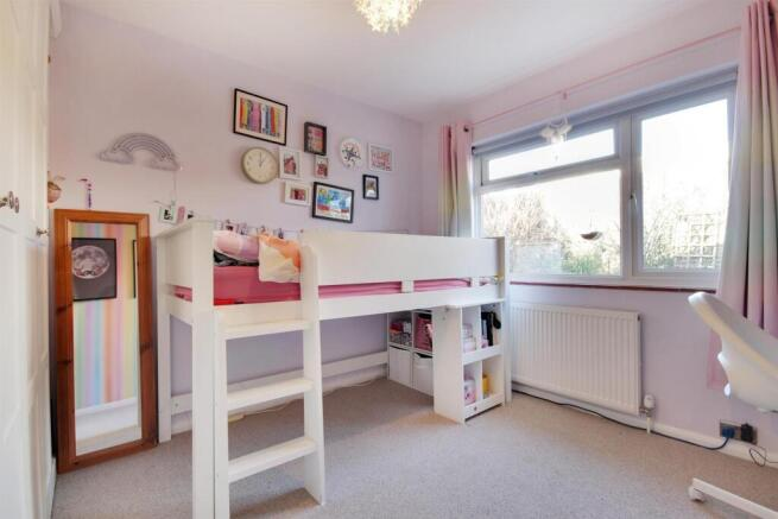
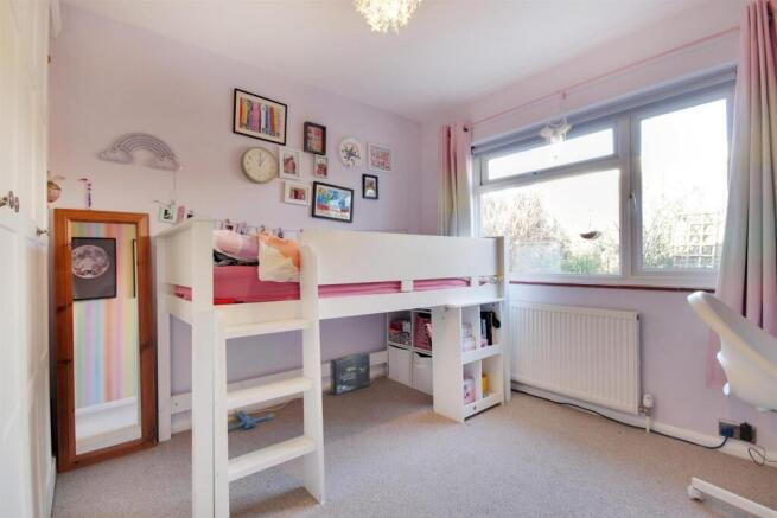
+ plush toy (244, 417)
+ box (350, 372)
